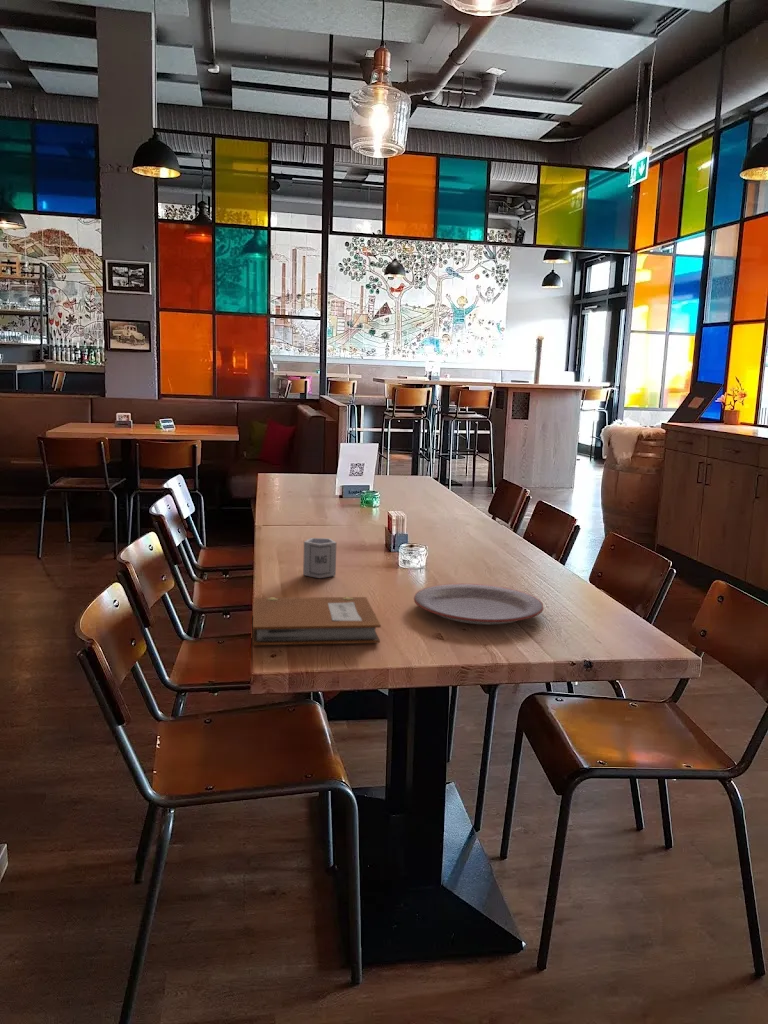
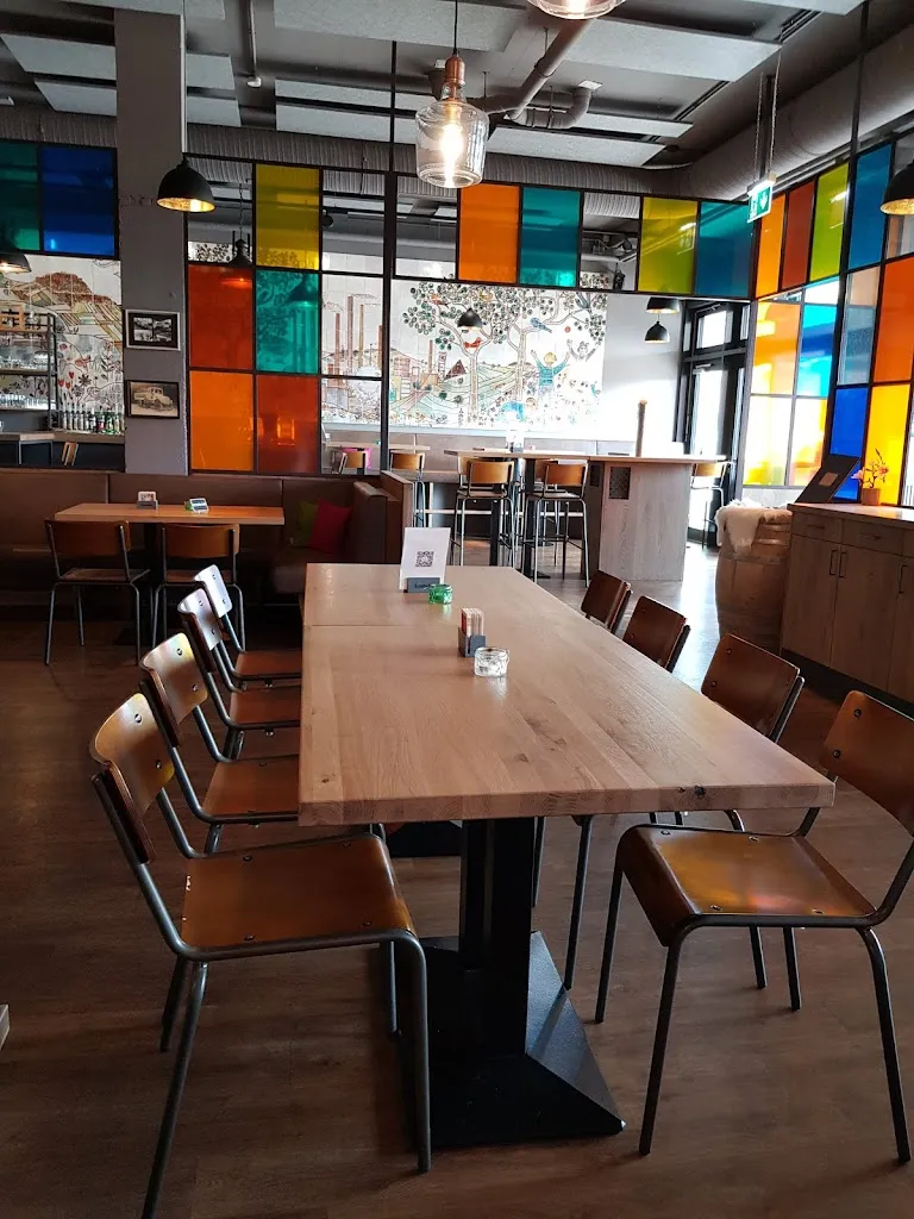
- cup (319, 556)
- plate (477, 605)
- notebook (316, 618)
